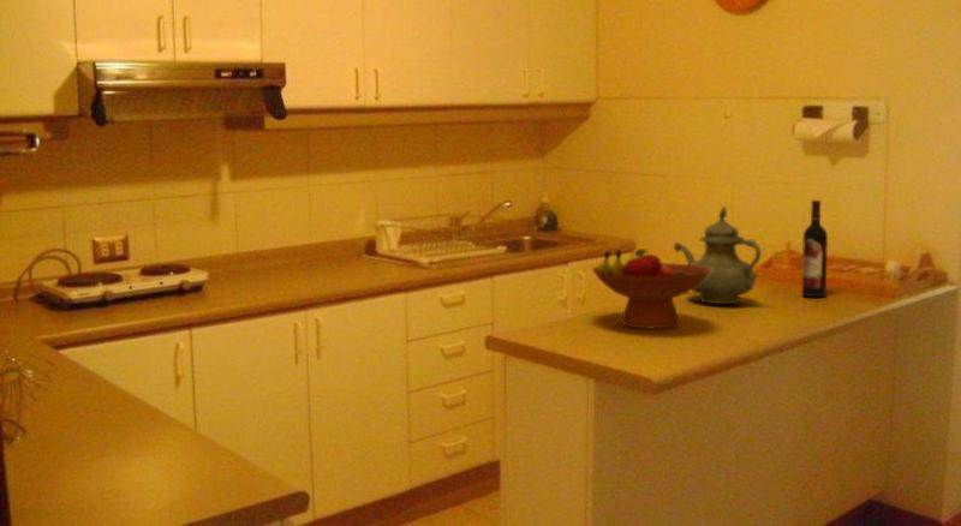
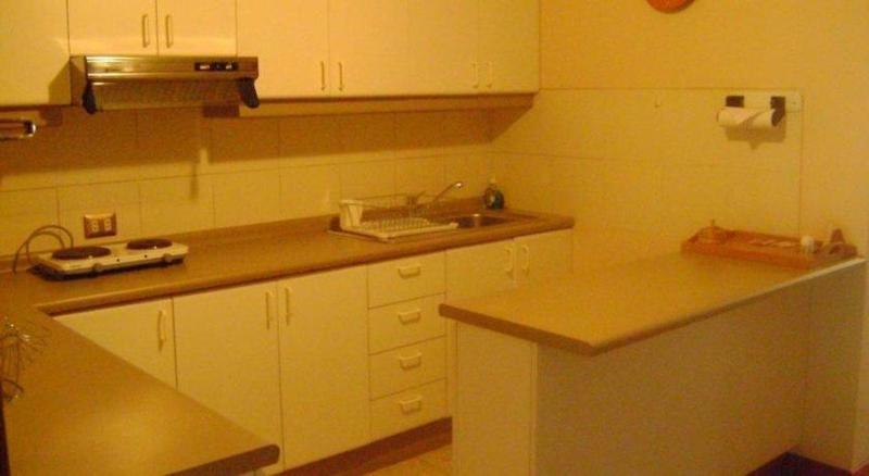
- teapot (716, 253)
- fruit bowl (650, 286)
- wine bottle (814, 247)
